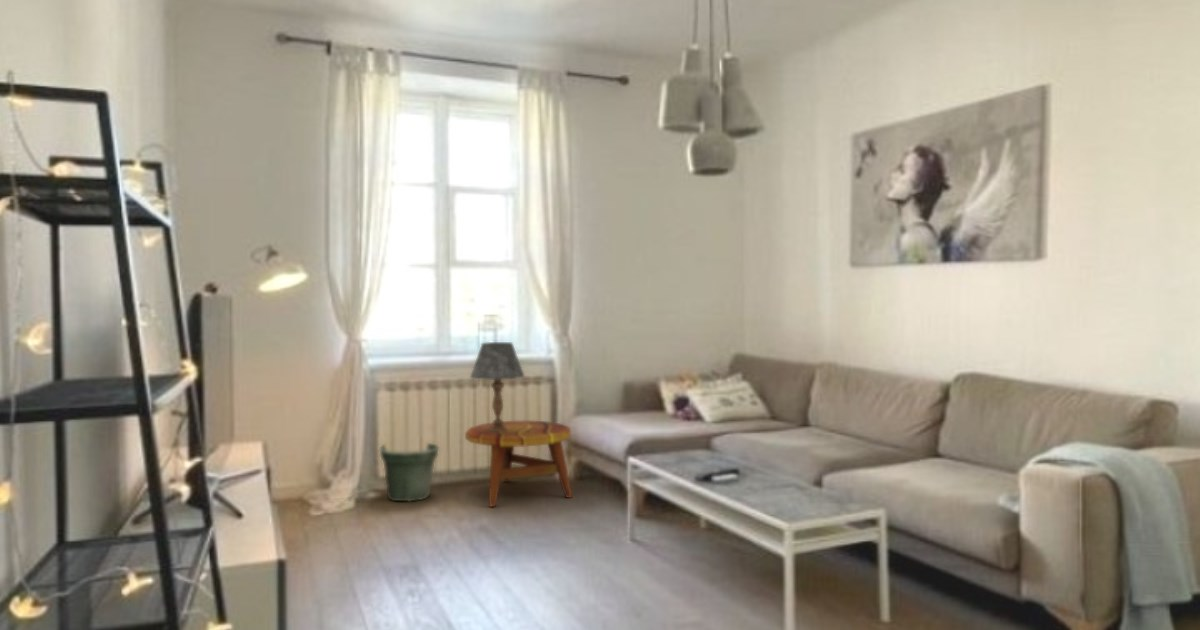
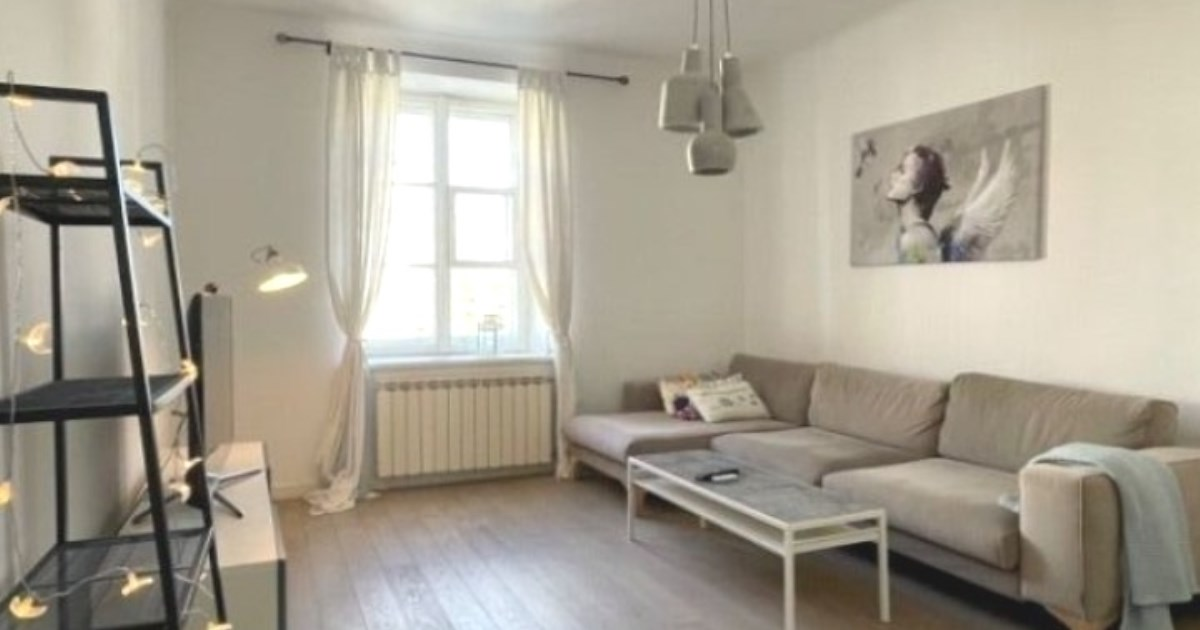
- side table (518, 459)
- flower pot (409, 471)
- table lamp (497, 386)
